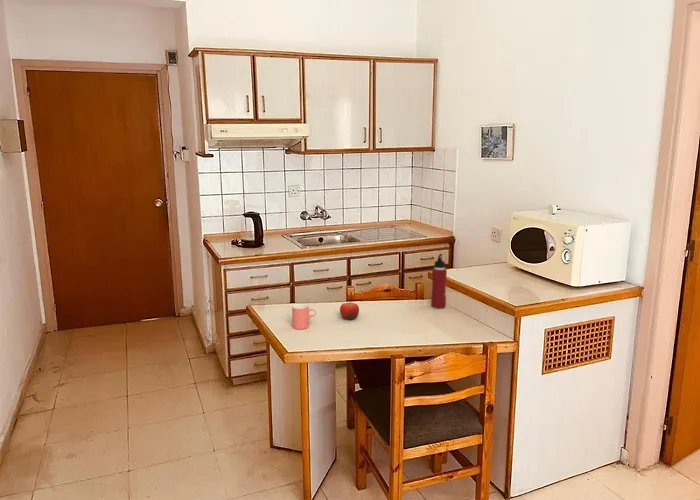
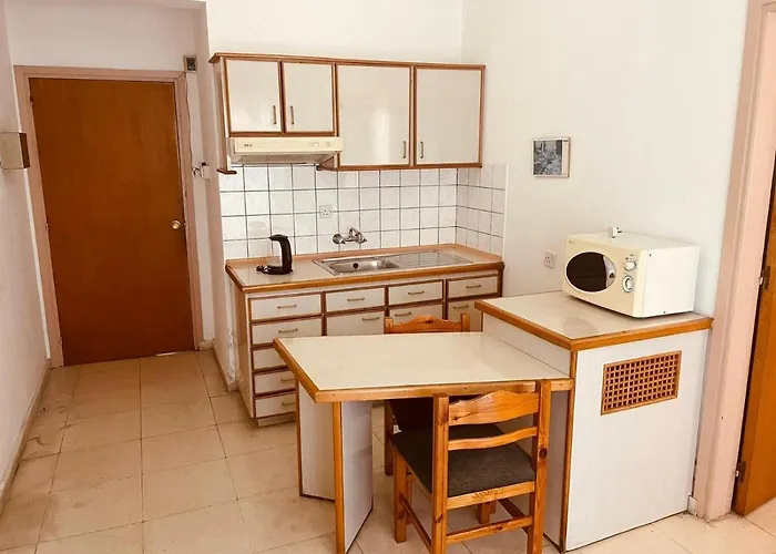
- cup (304, 316)
- water bottle (439, 280)
- fruit (349, 309)
